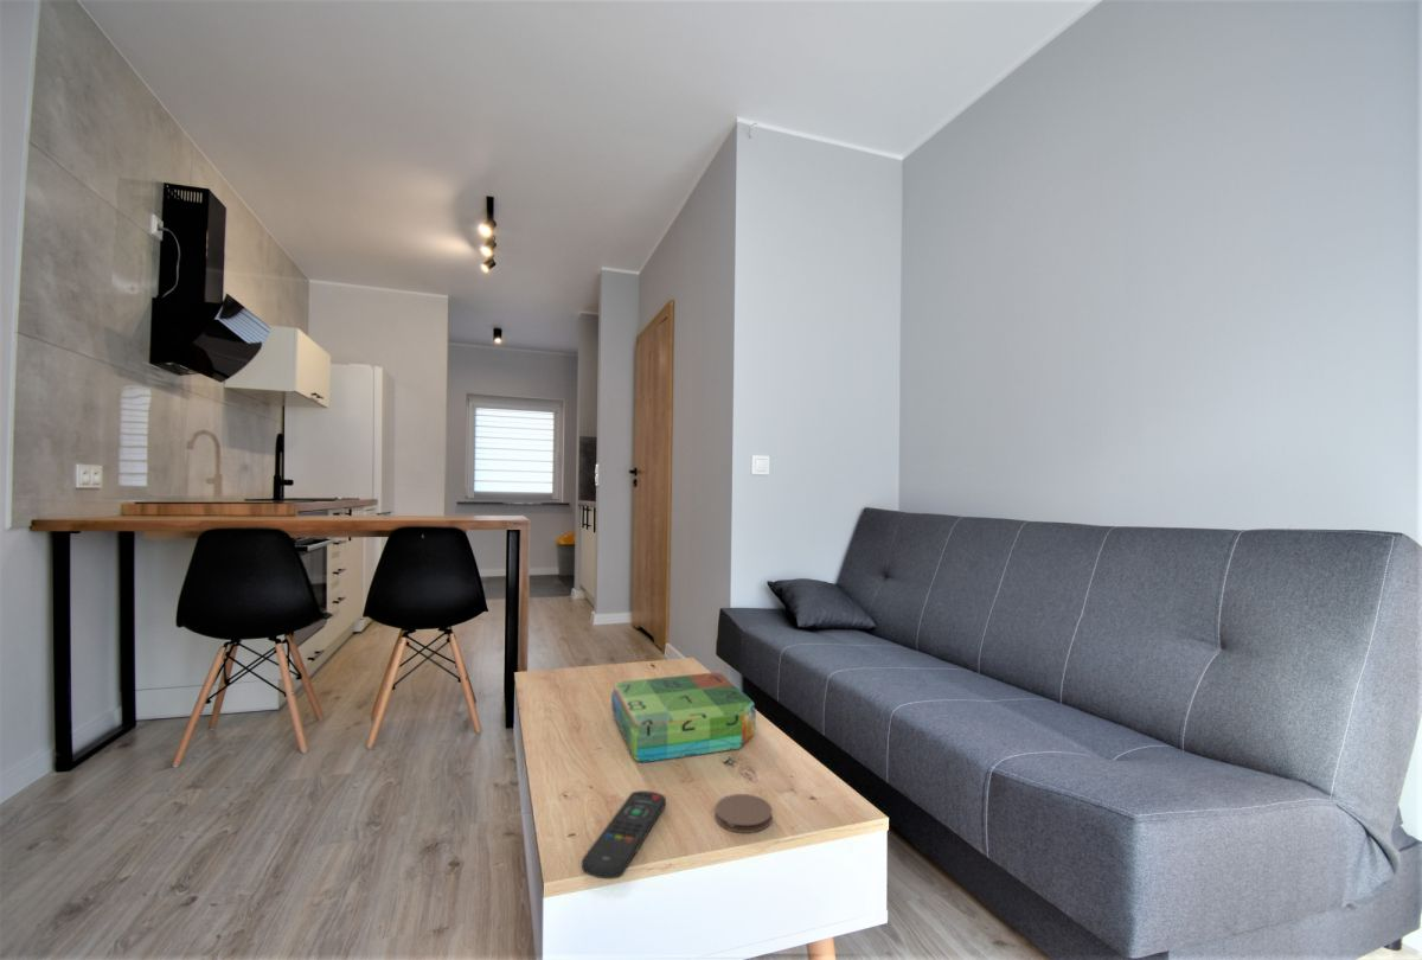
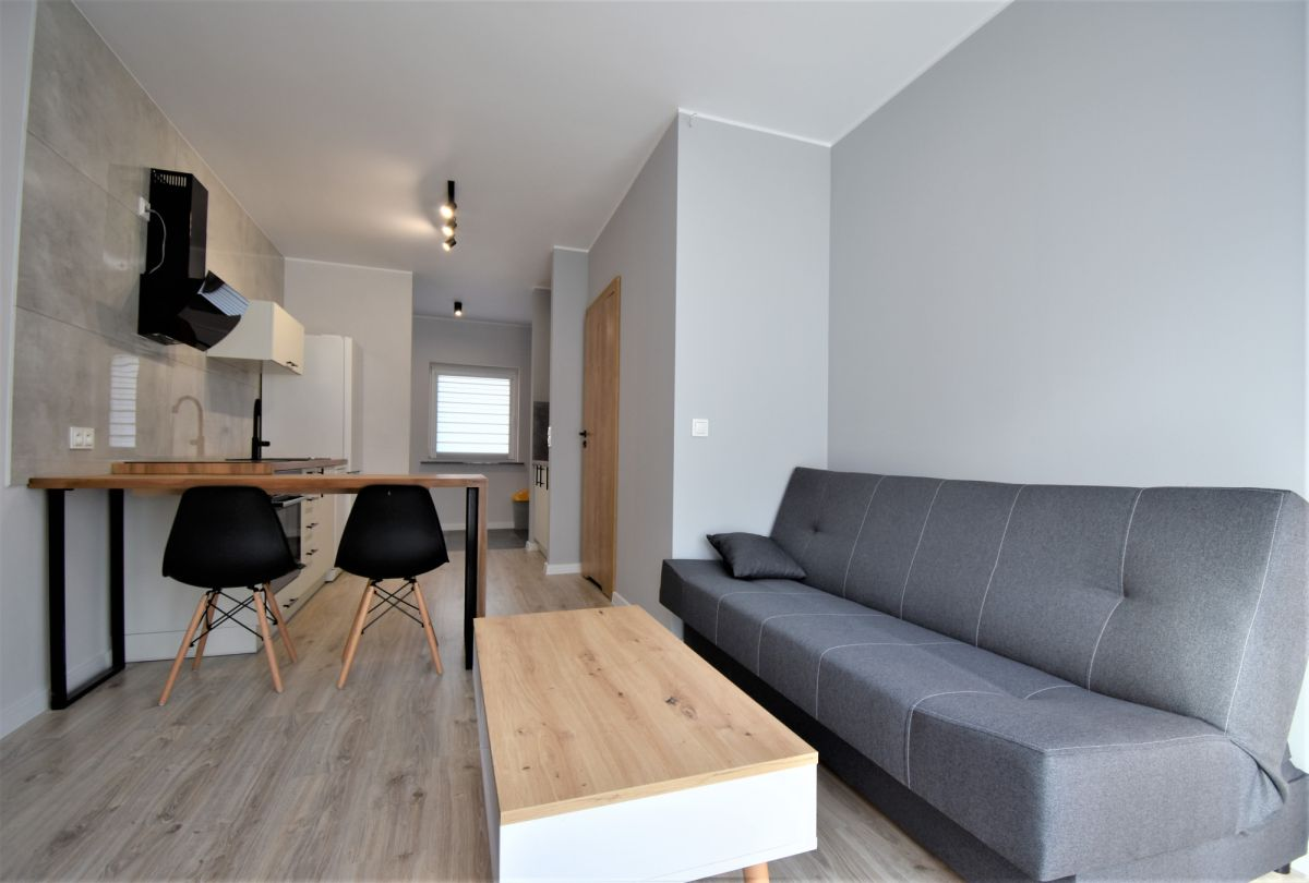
- remote control (627, 828)
- coaster (743, 812)
- board game (683, 711)
